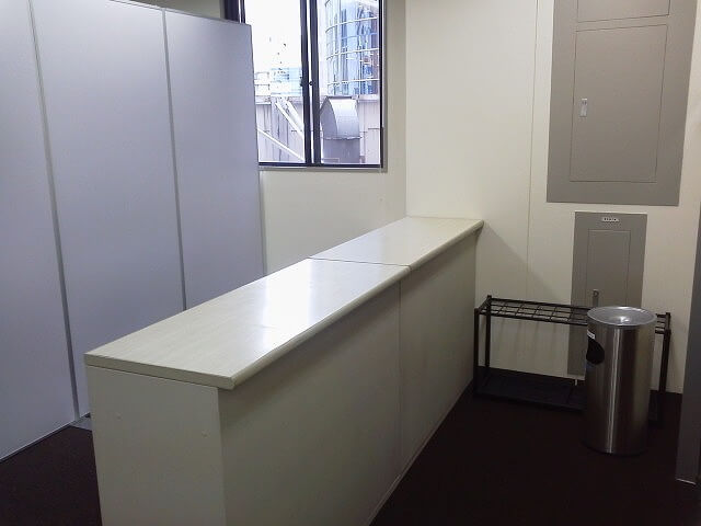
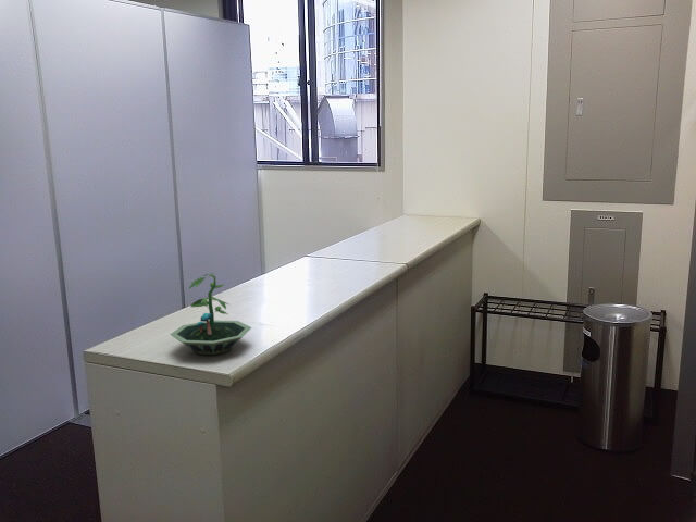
+ terrarium (210, 289)
